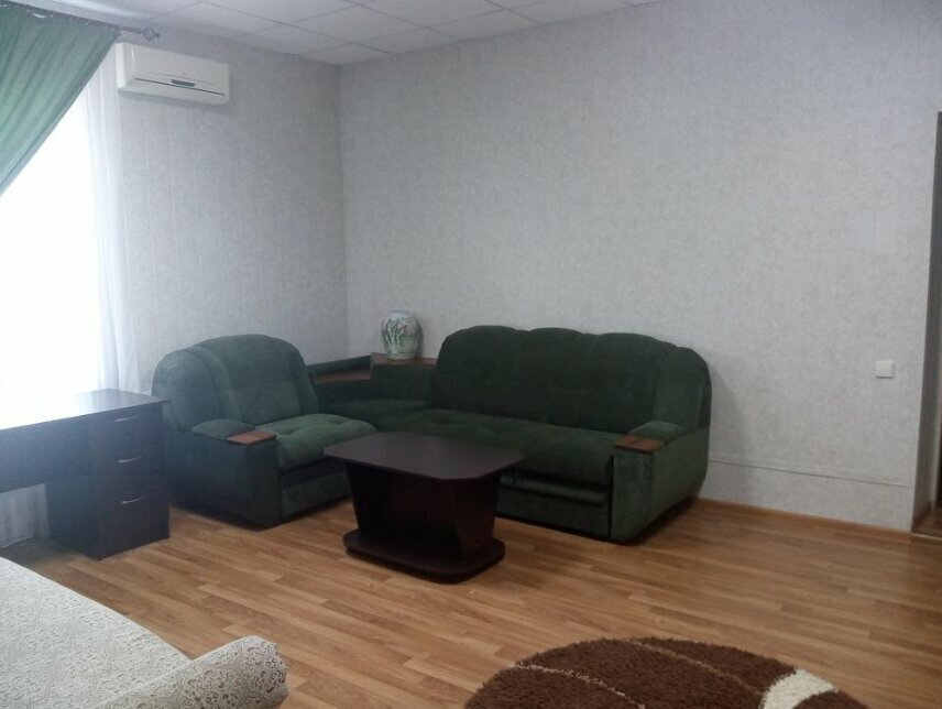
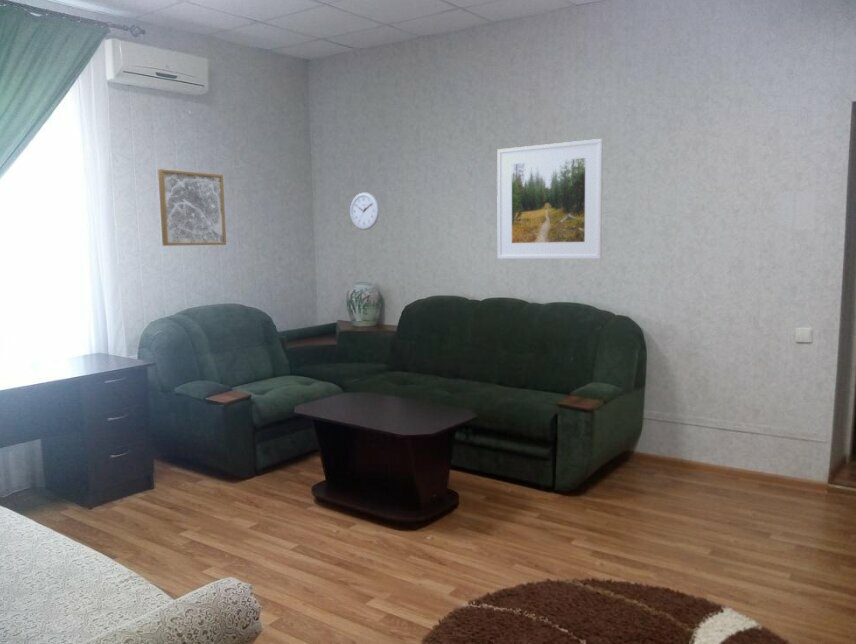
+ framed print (547, 202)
+ wall art (193, 208)
+ wall clock (363, 211)
